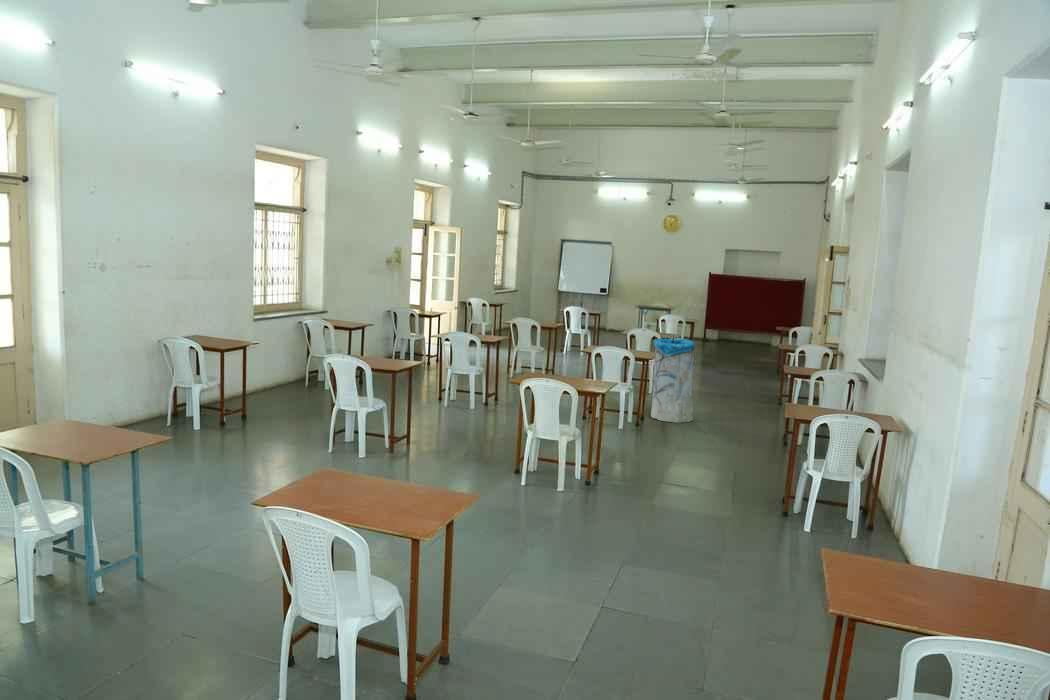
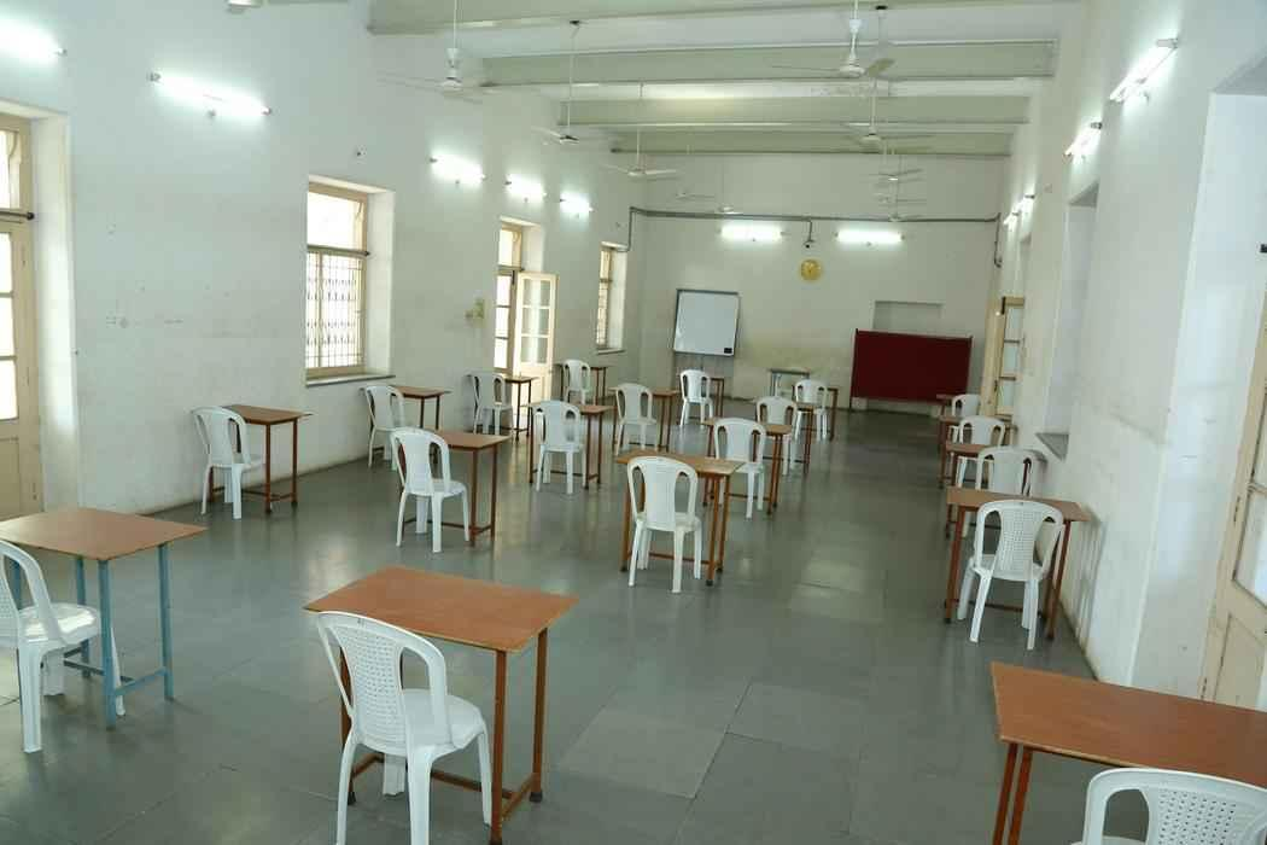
- trash can (672, 378)
